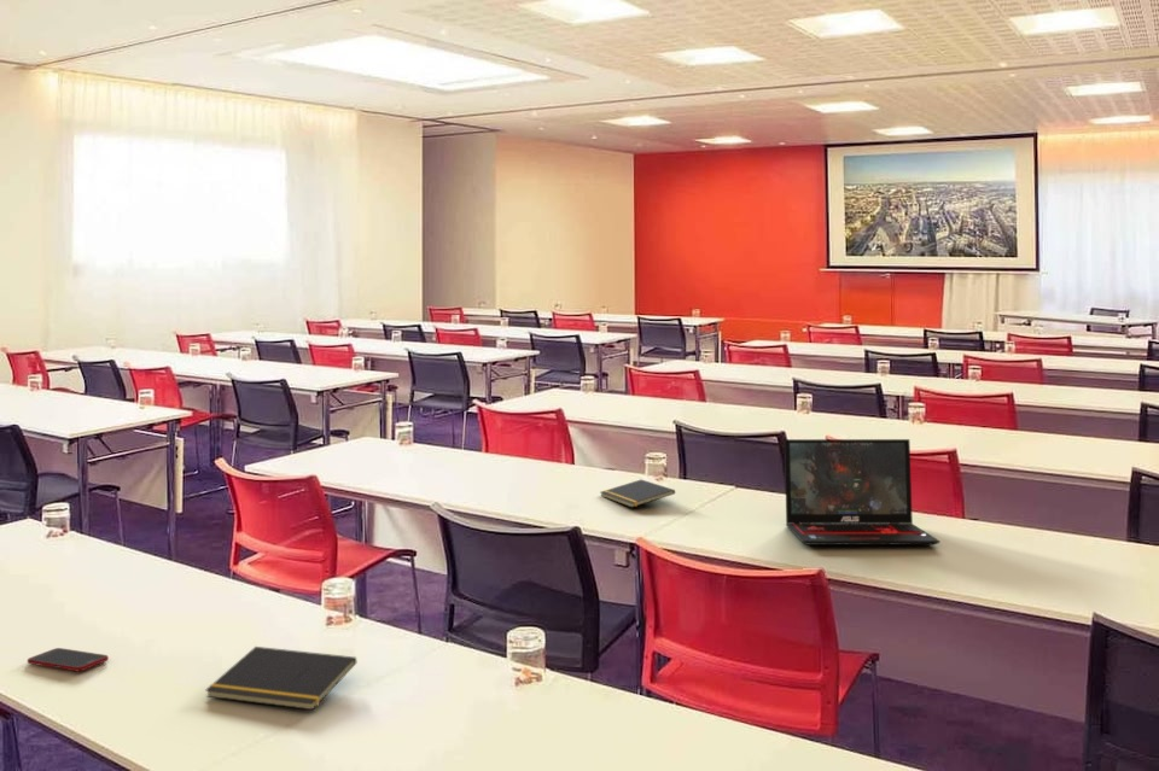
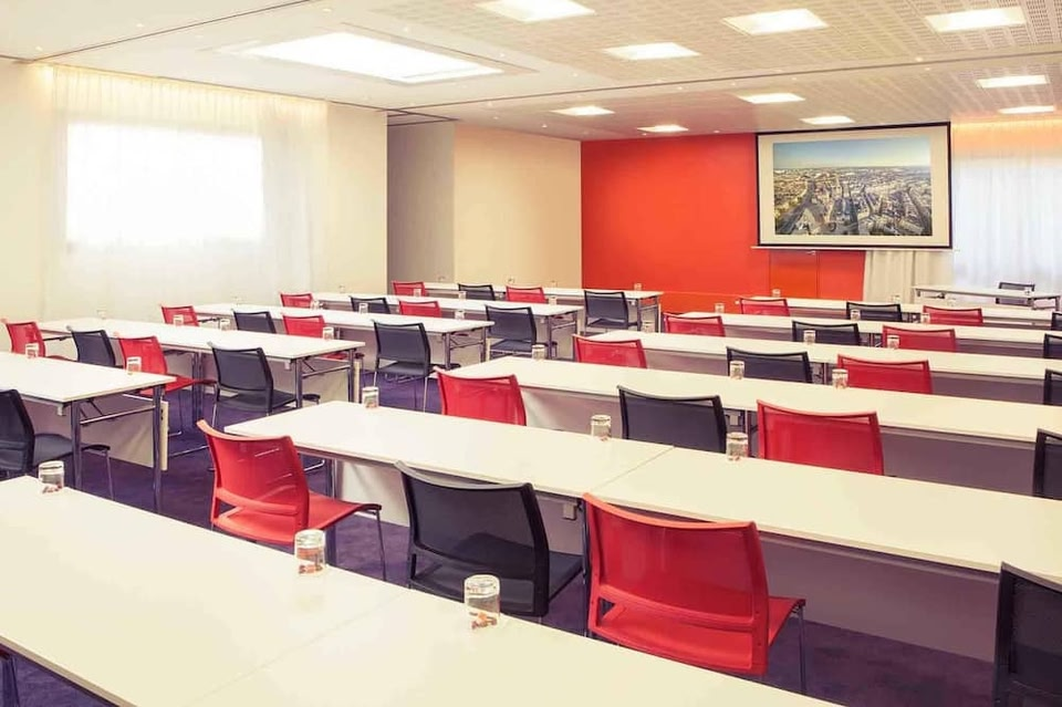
- laptop (858, 490)
- notepad (283, 676)
- cell phone (68, 659)
- notepad (636, 492)
